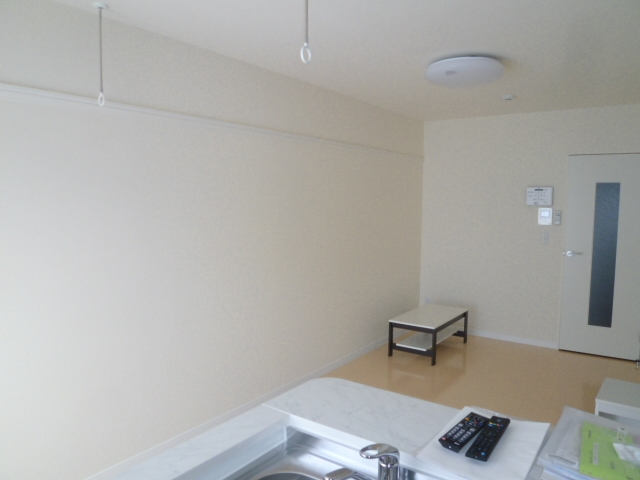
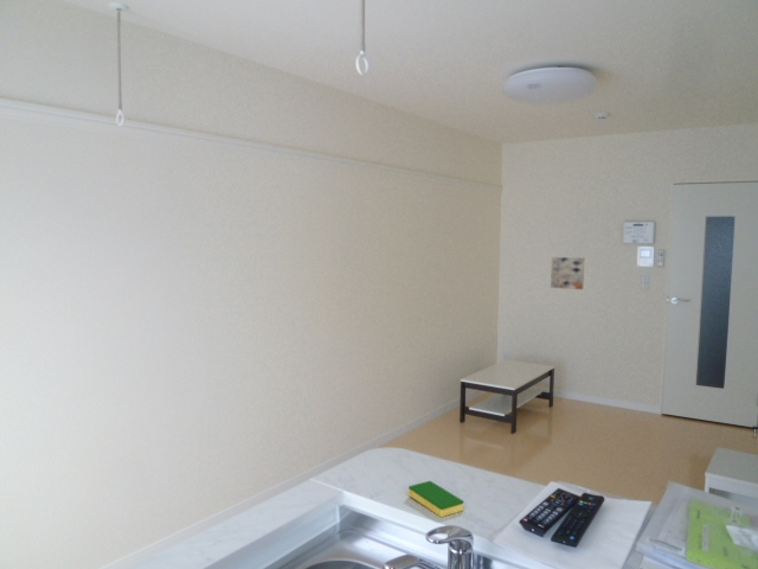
+ wall art (567, 273)
+ dish sponge (435, 498)
